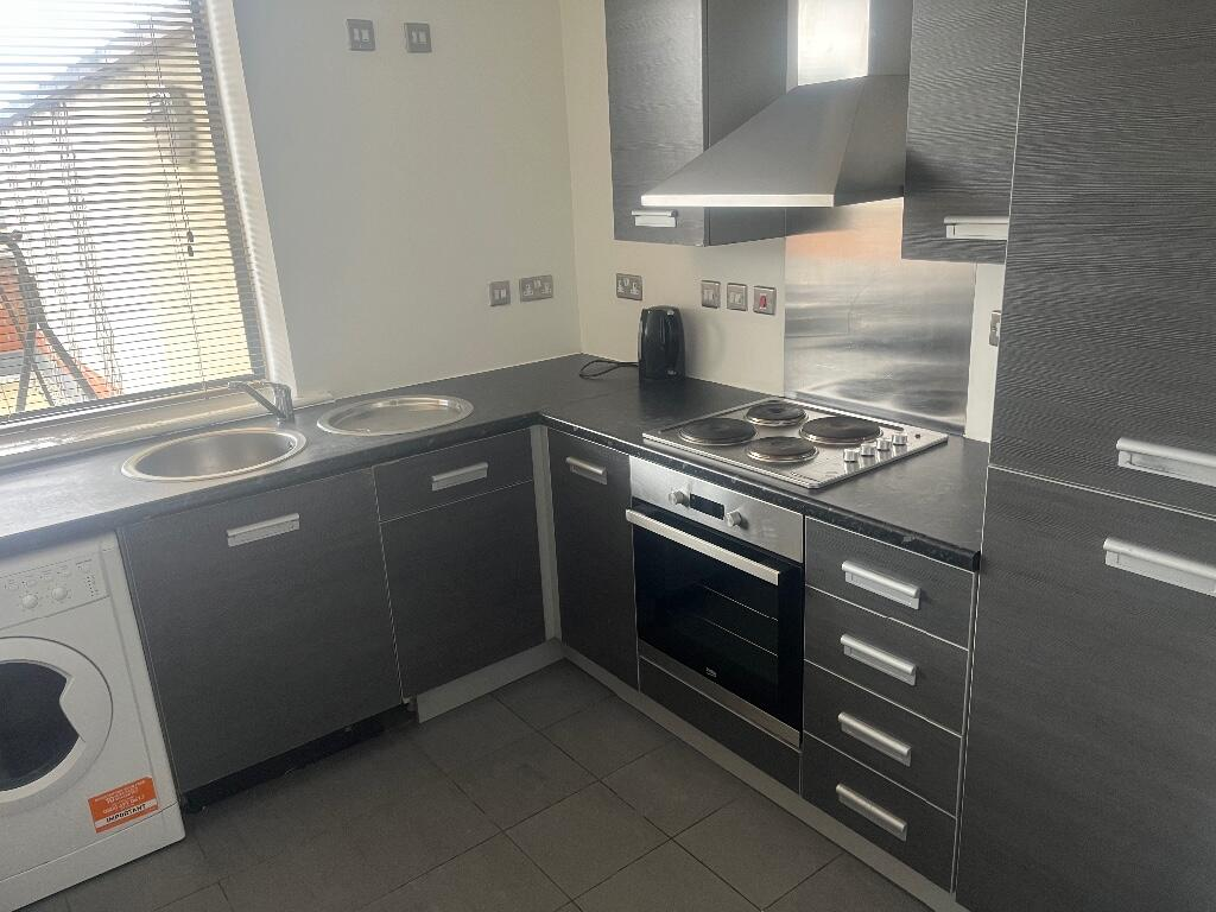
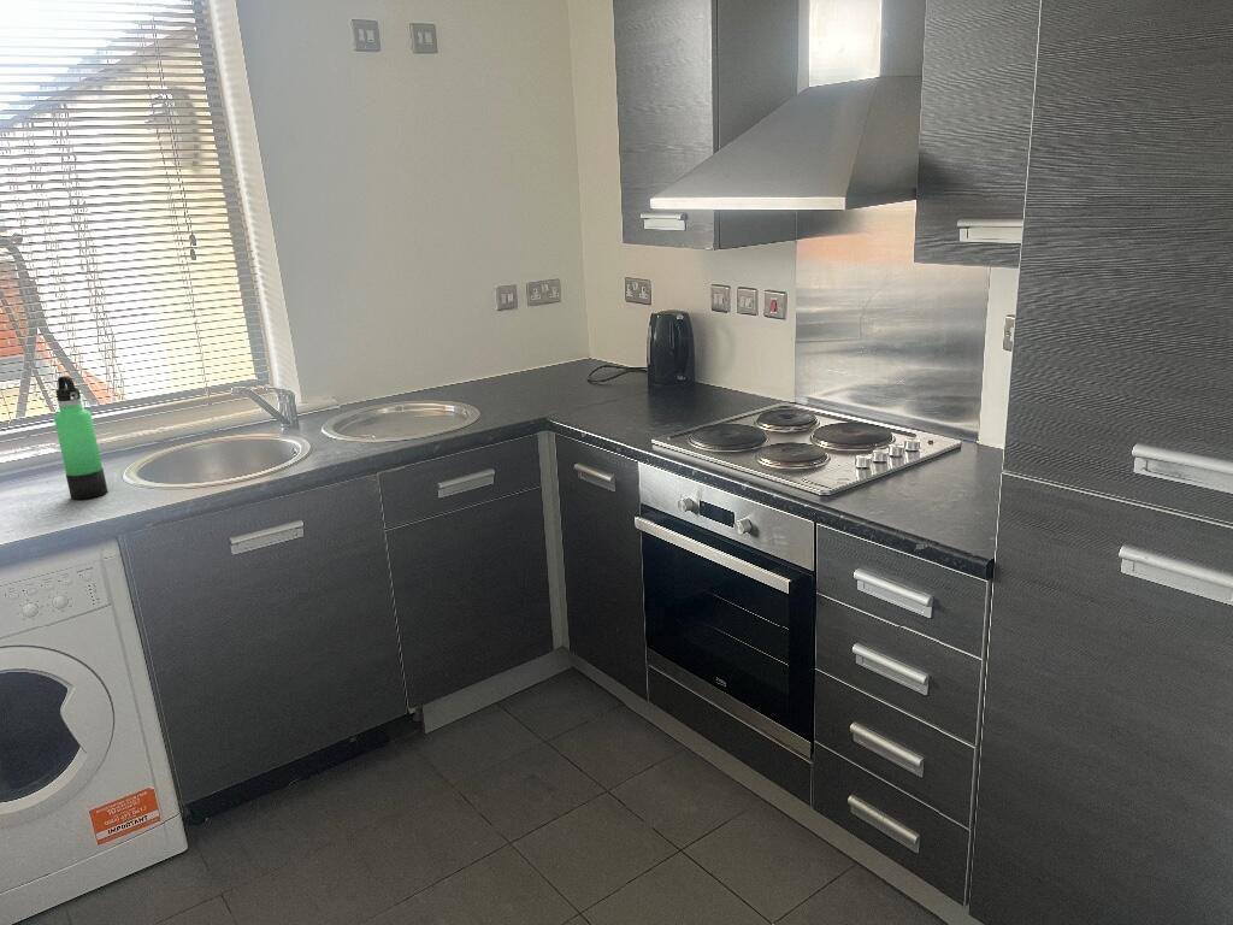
+ thermos bottle (77, 436)
